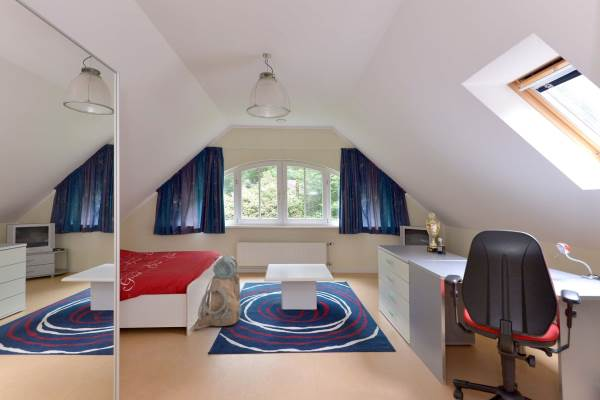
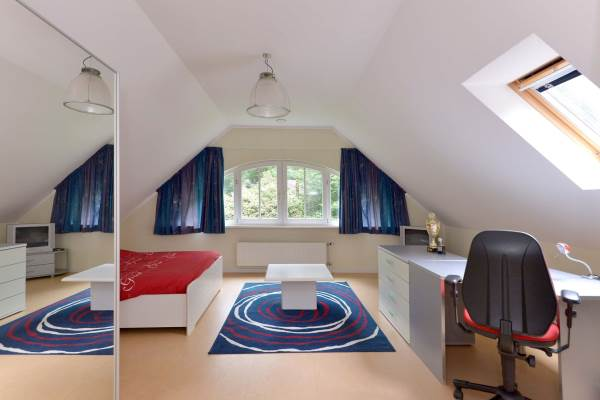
- backpack (220, 288)
